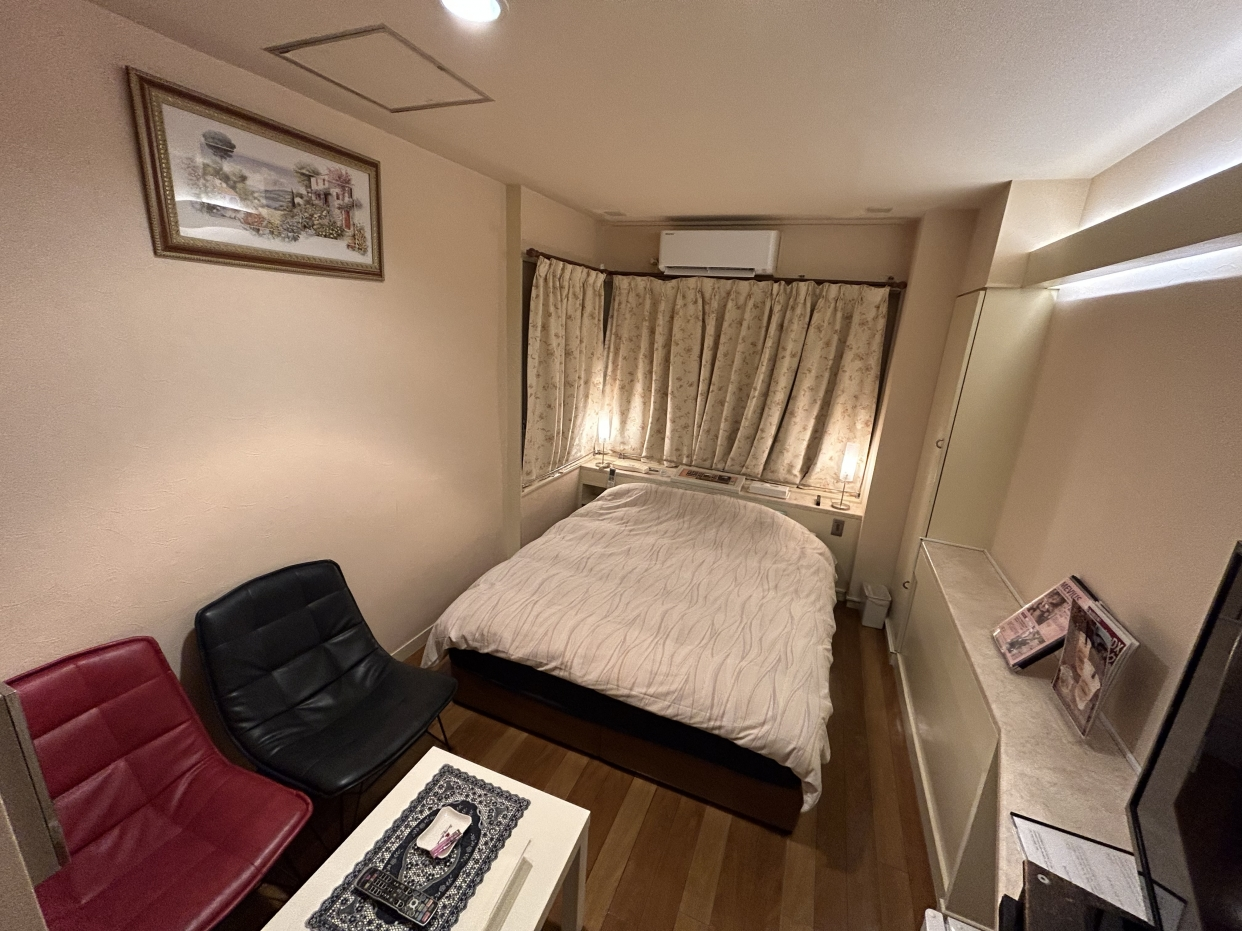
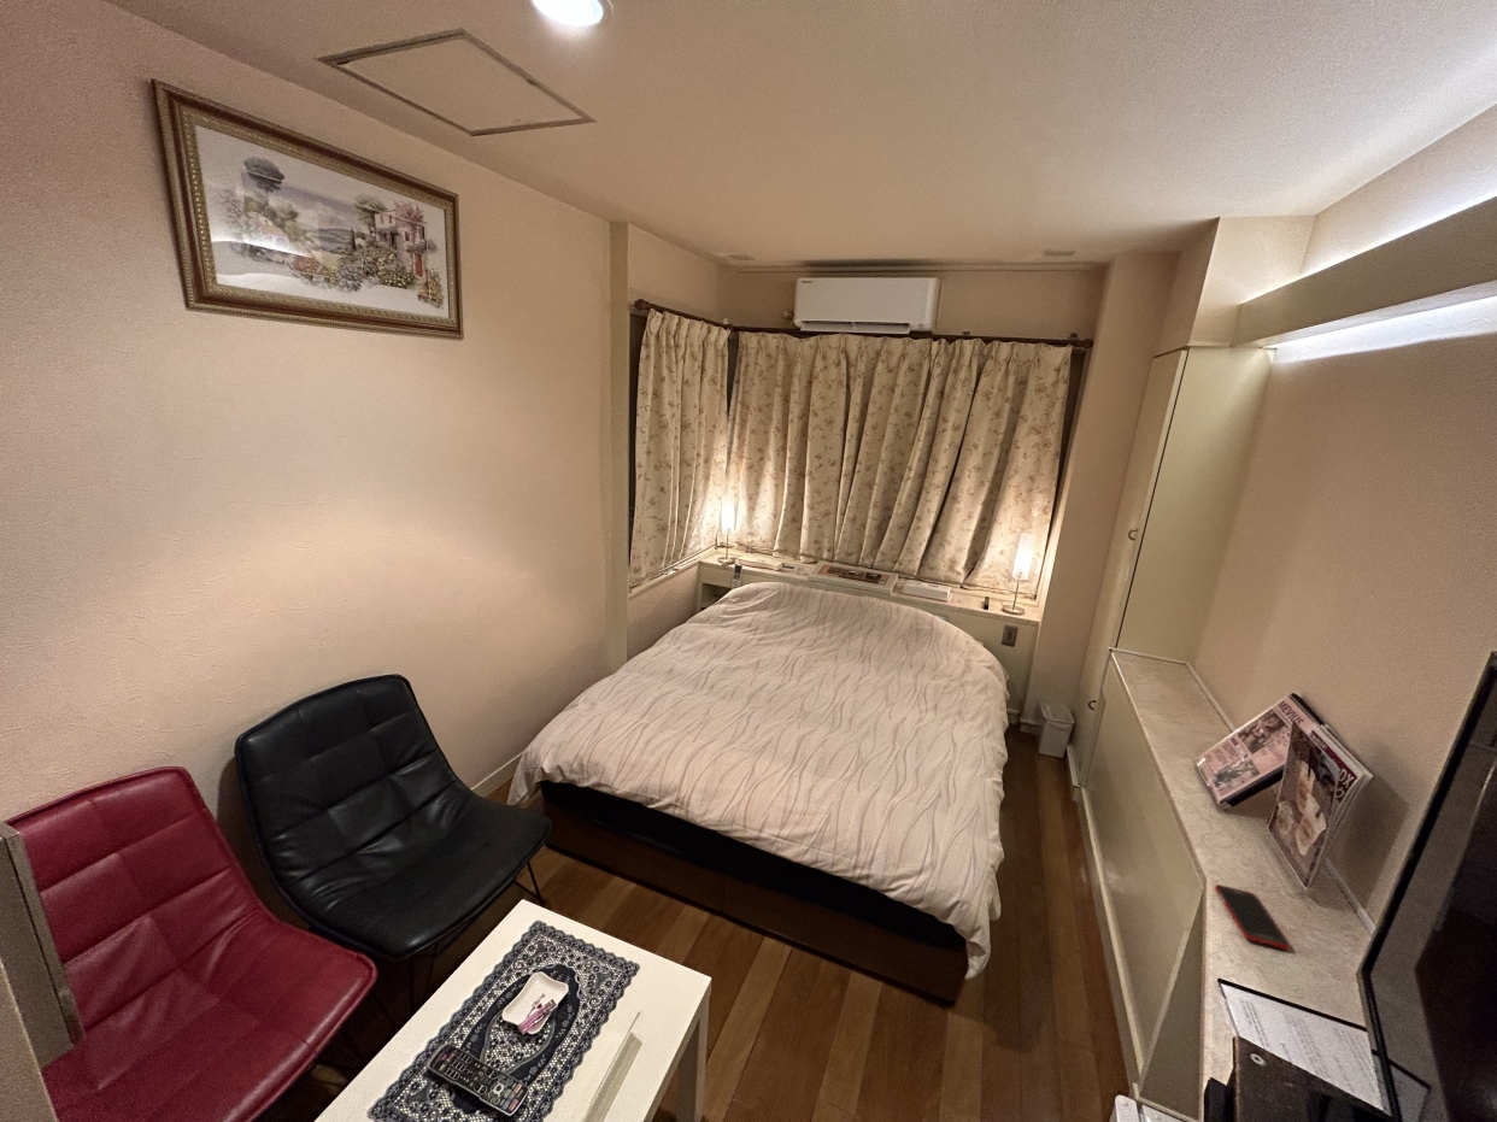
+ cell phone (1250, 915)
